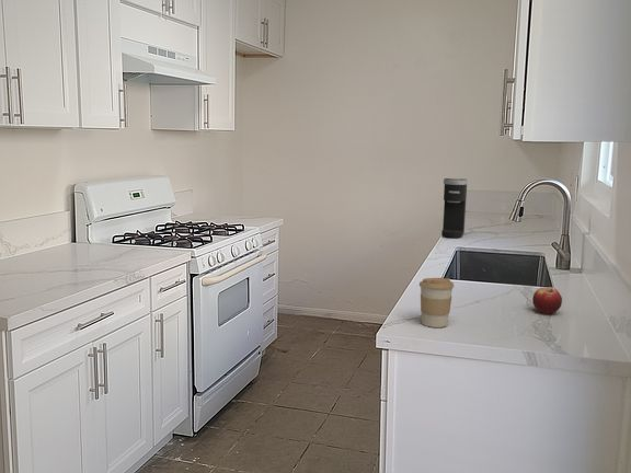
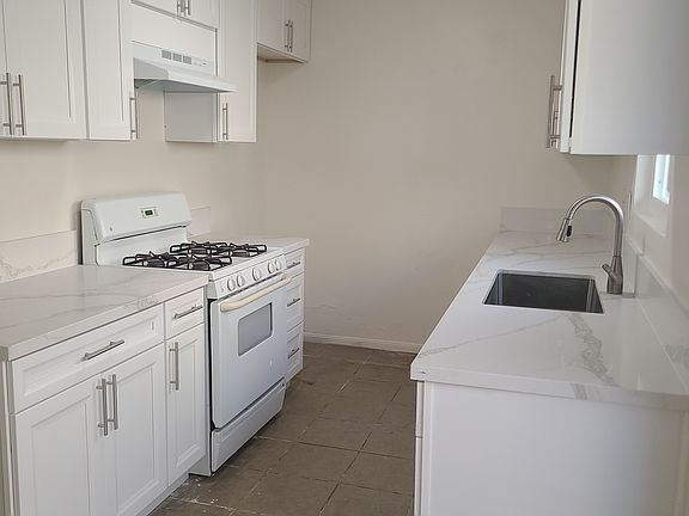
- coffee maker (454, 206)
- fruit (547, 300)
- coffee cup (435, 300)
